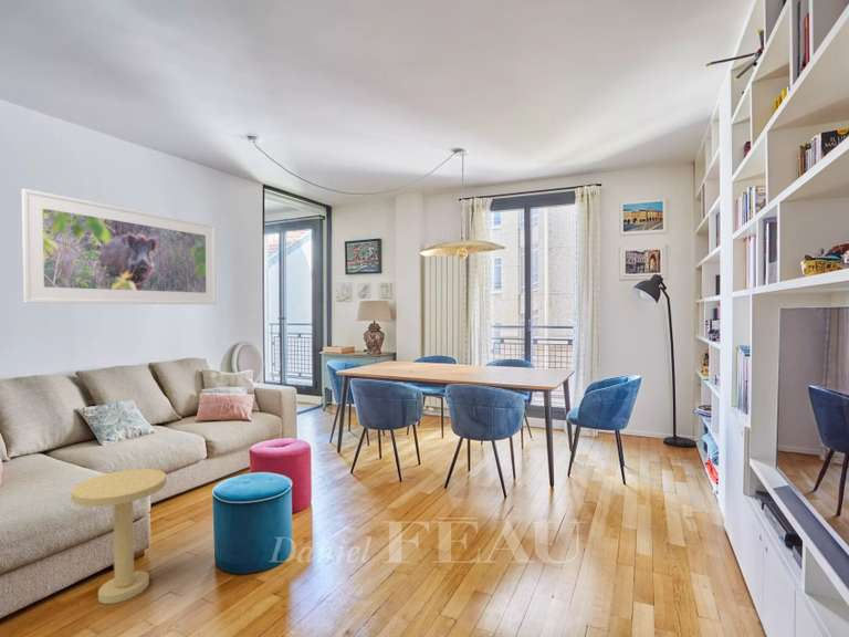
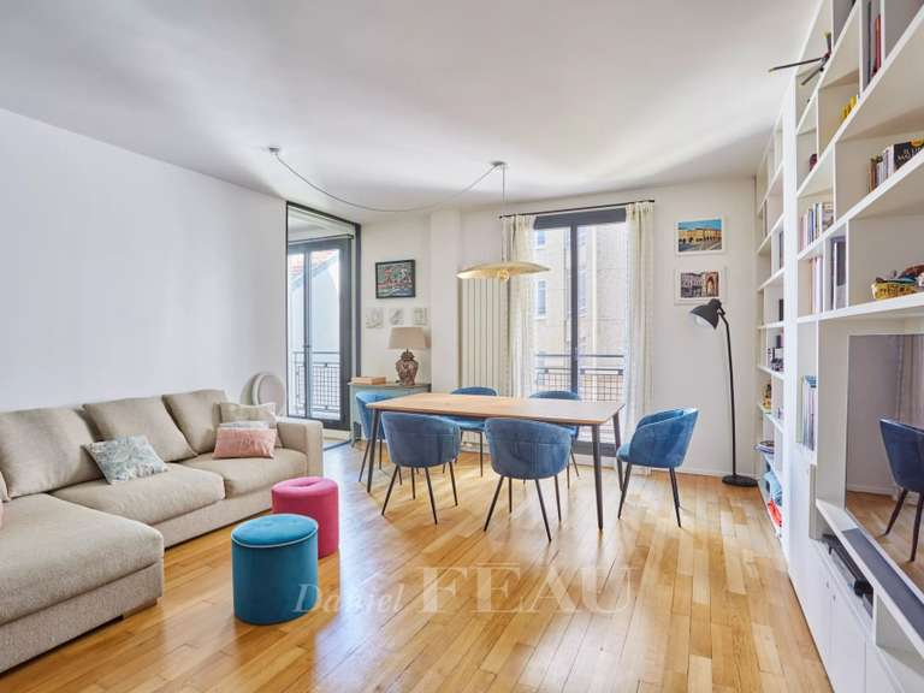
- side table (122, 536)
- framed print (136, 257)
